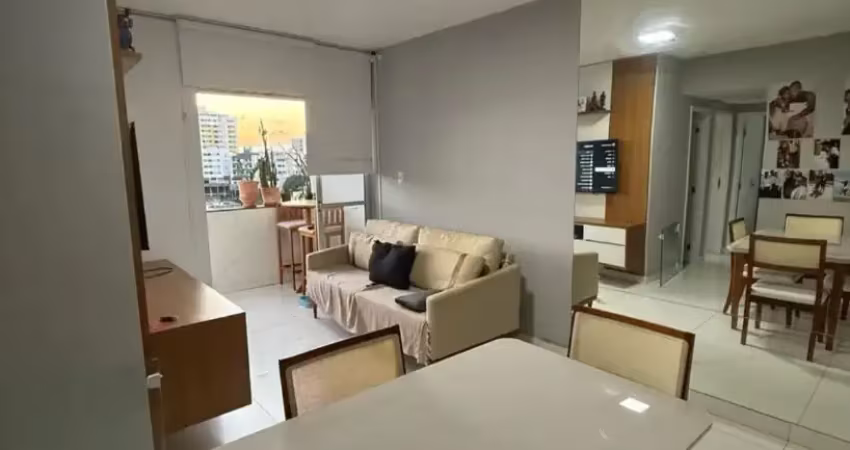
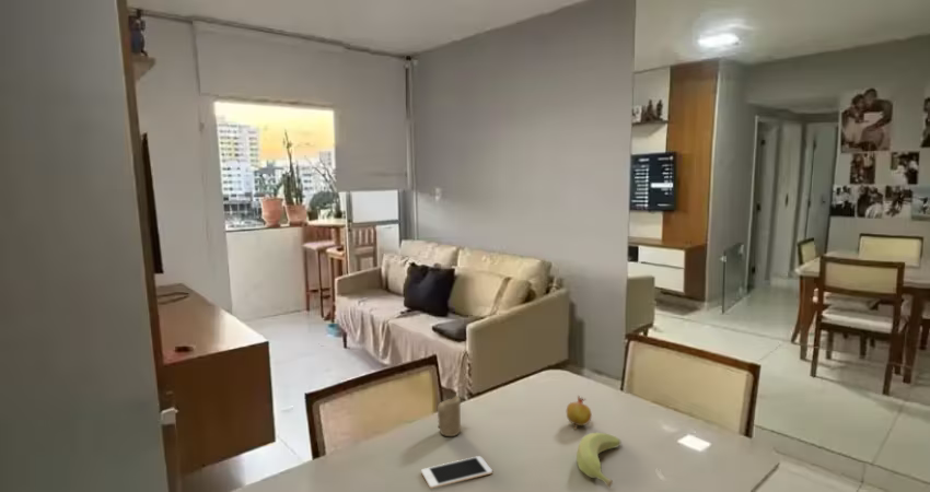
+ banana (603, 450)
+ cell phone (456, 471)
+ candle (449, 414)
+ fruit (578, 411)
